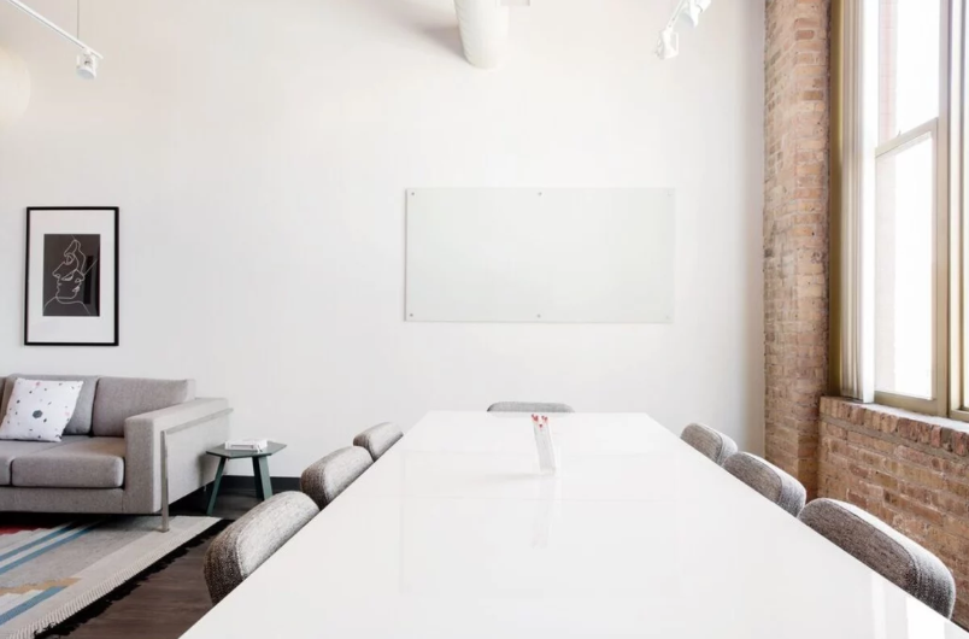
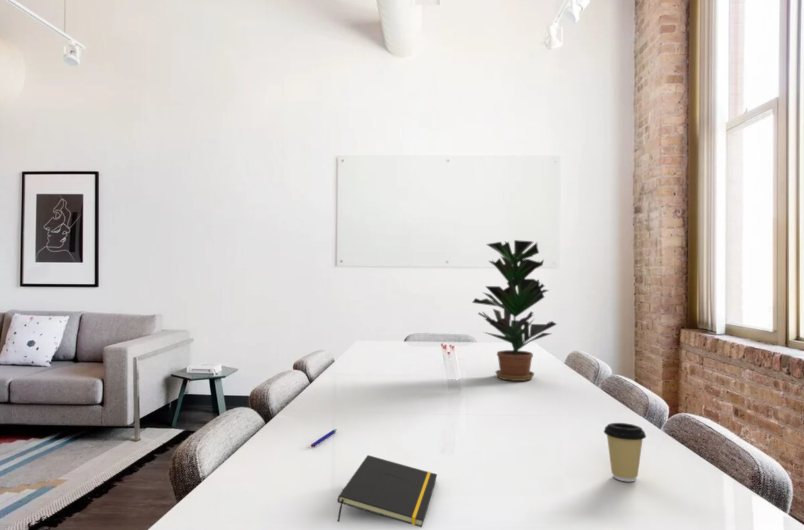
+ coffee cup (624, 451)
+ potted plant (507, 308)
+ notepad (391, 487)
+ pen (324, 437)
